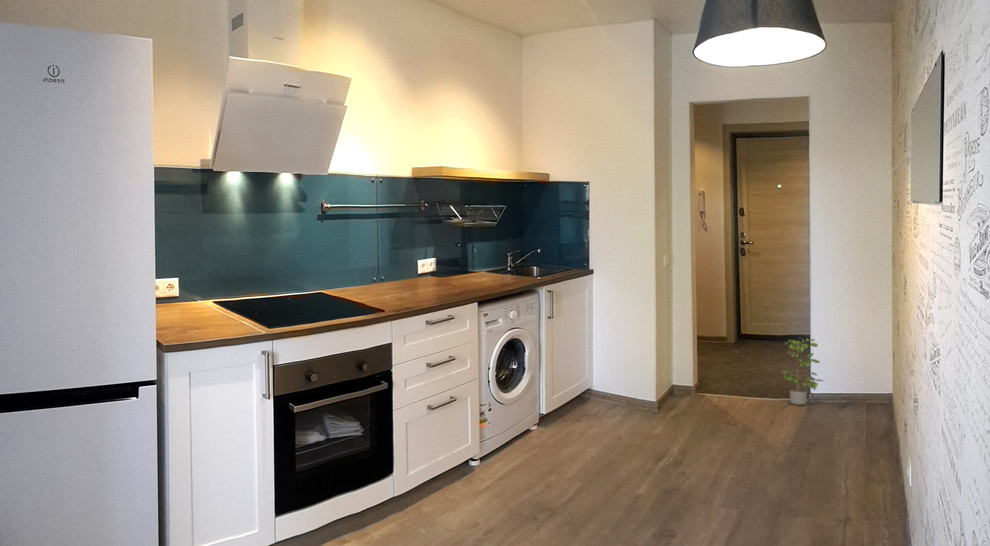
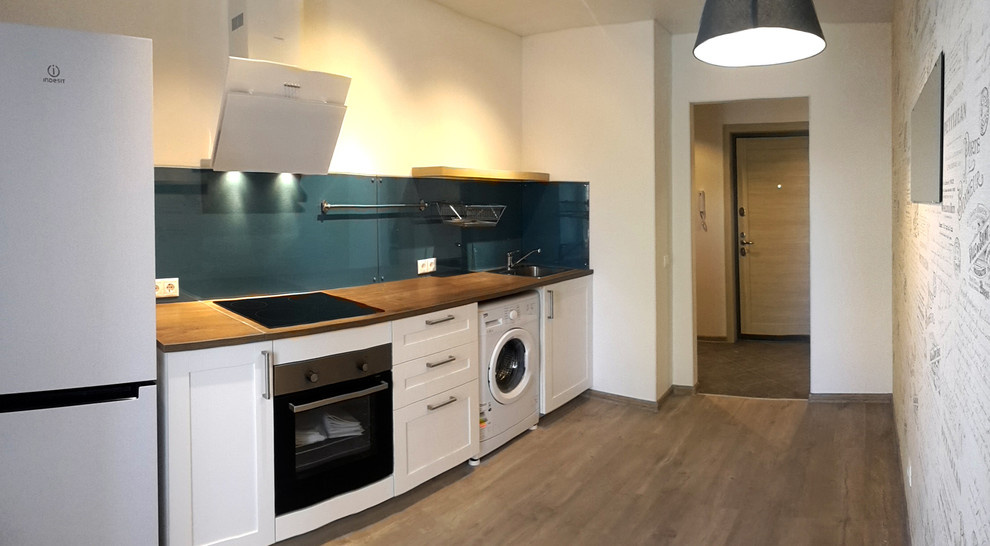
- potted plant (804, 366)
